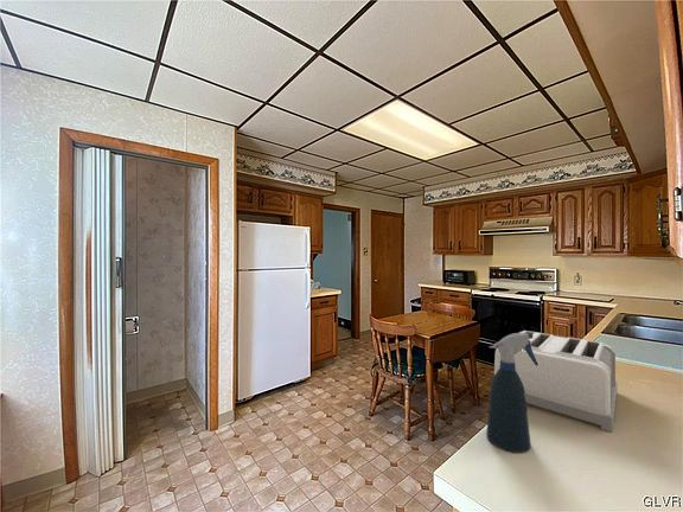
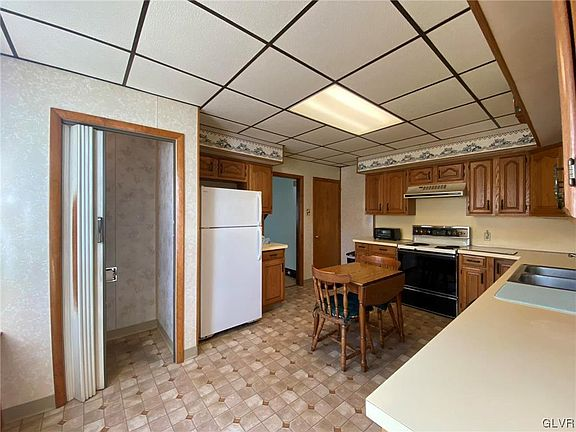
- spray bottle (509, 385)
- toaster (555, 366)
